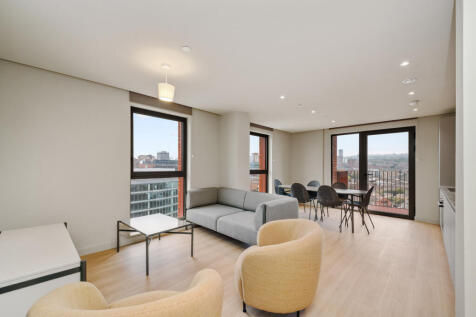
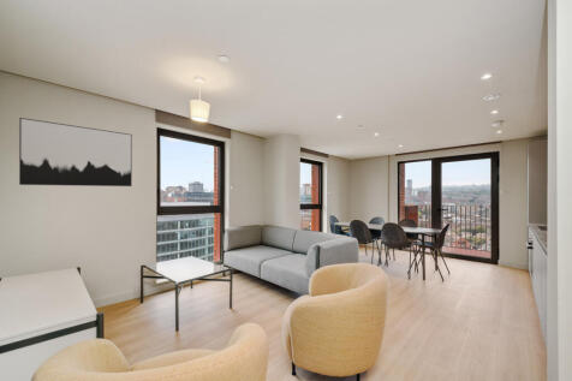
+ wall art (82, 156)
